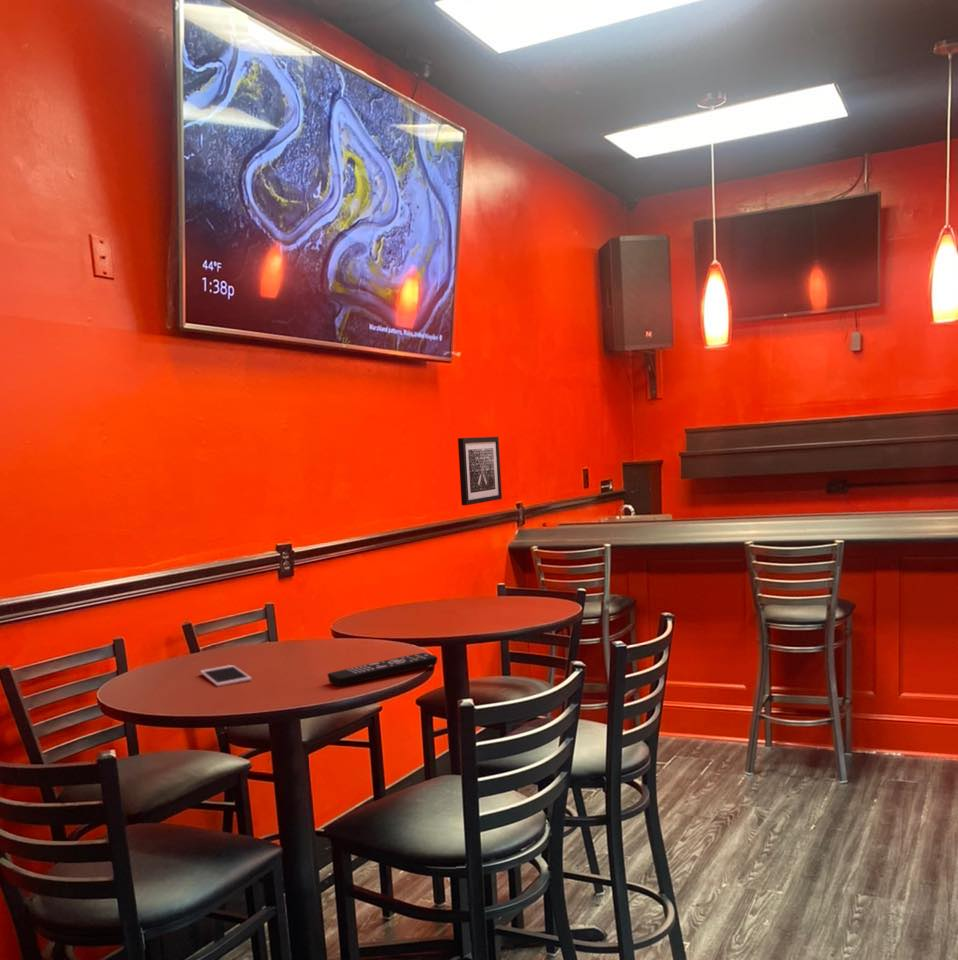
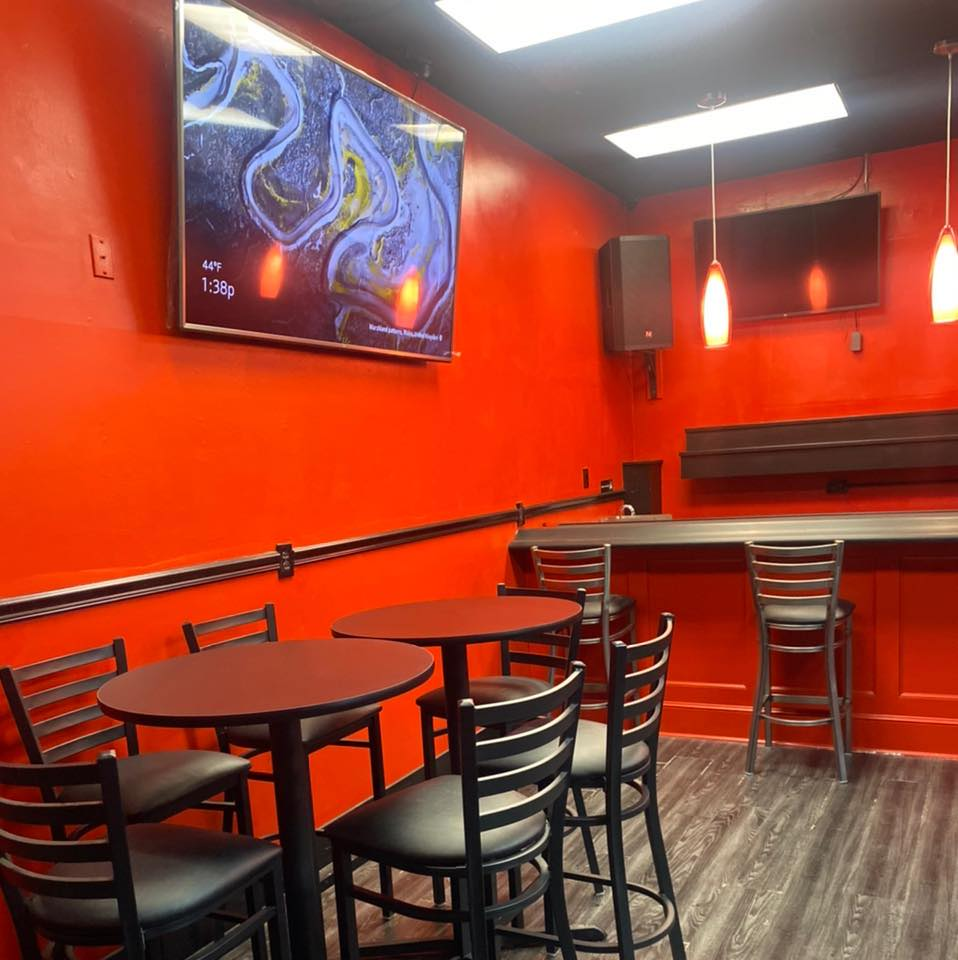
- cell phone (225, 675)
- wall art (480, 469)
- remote control (384, 669)
